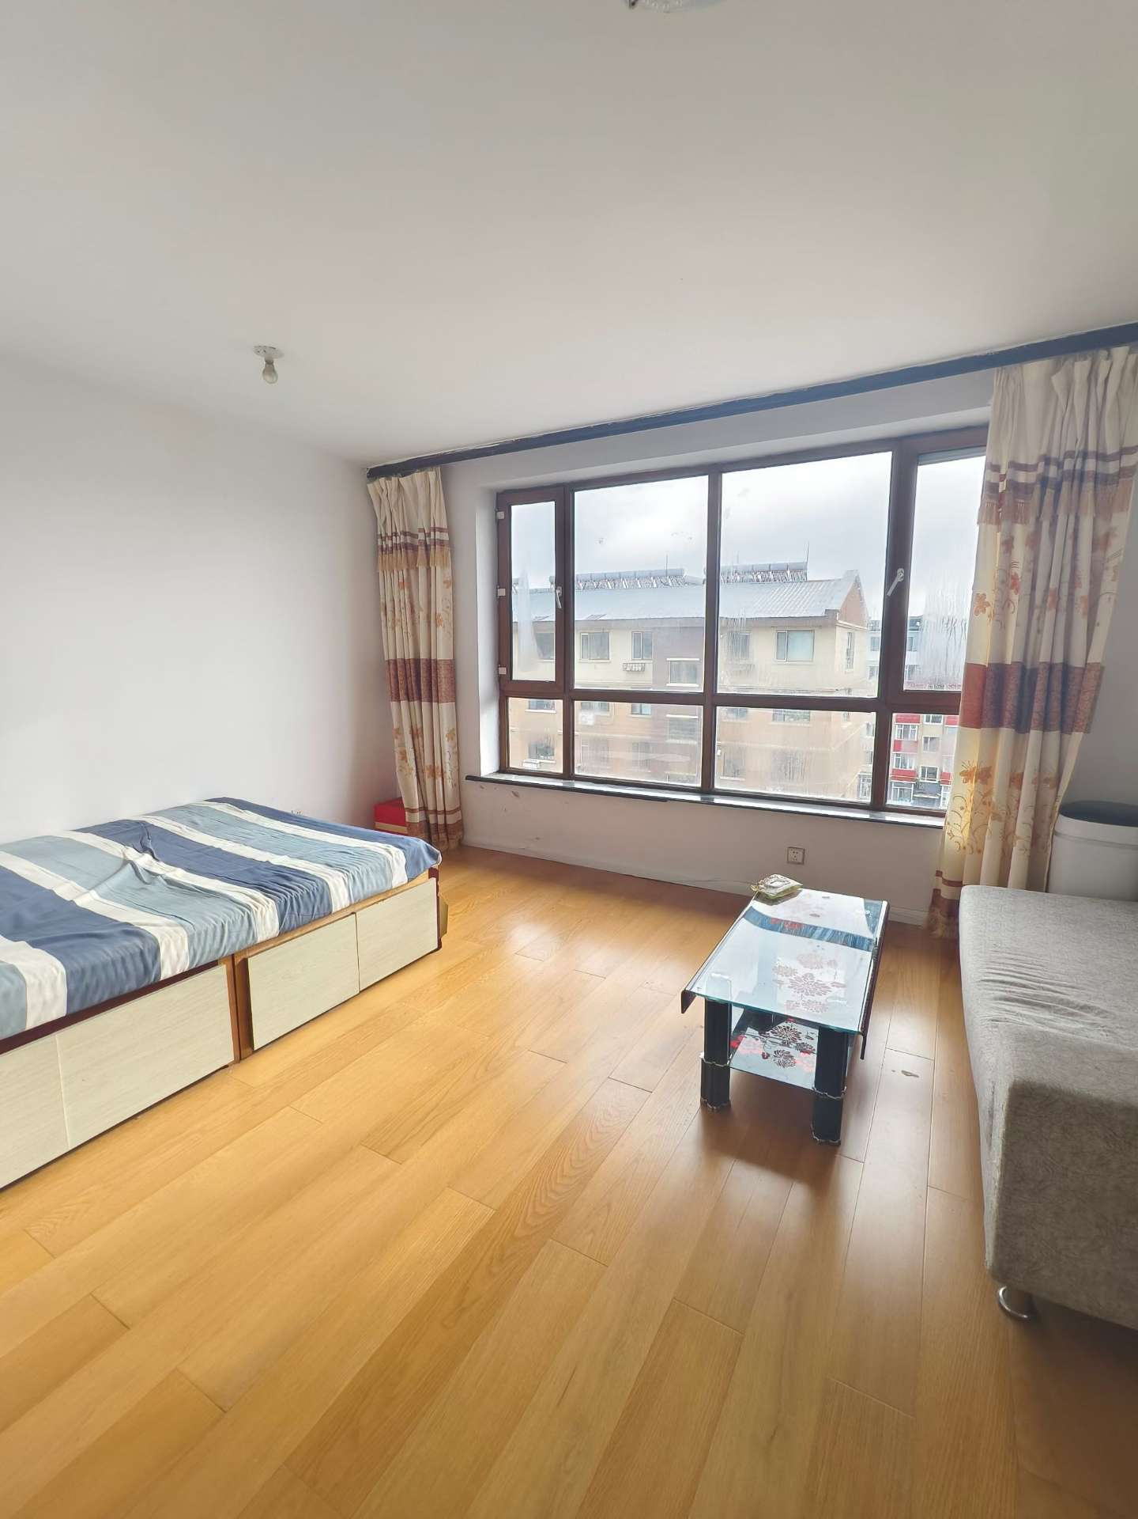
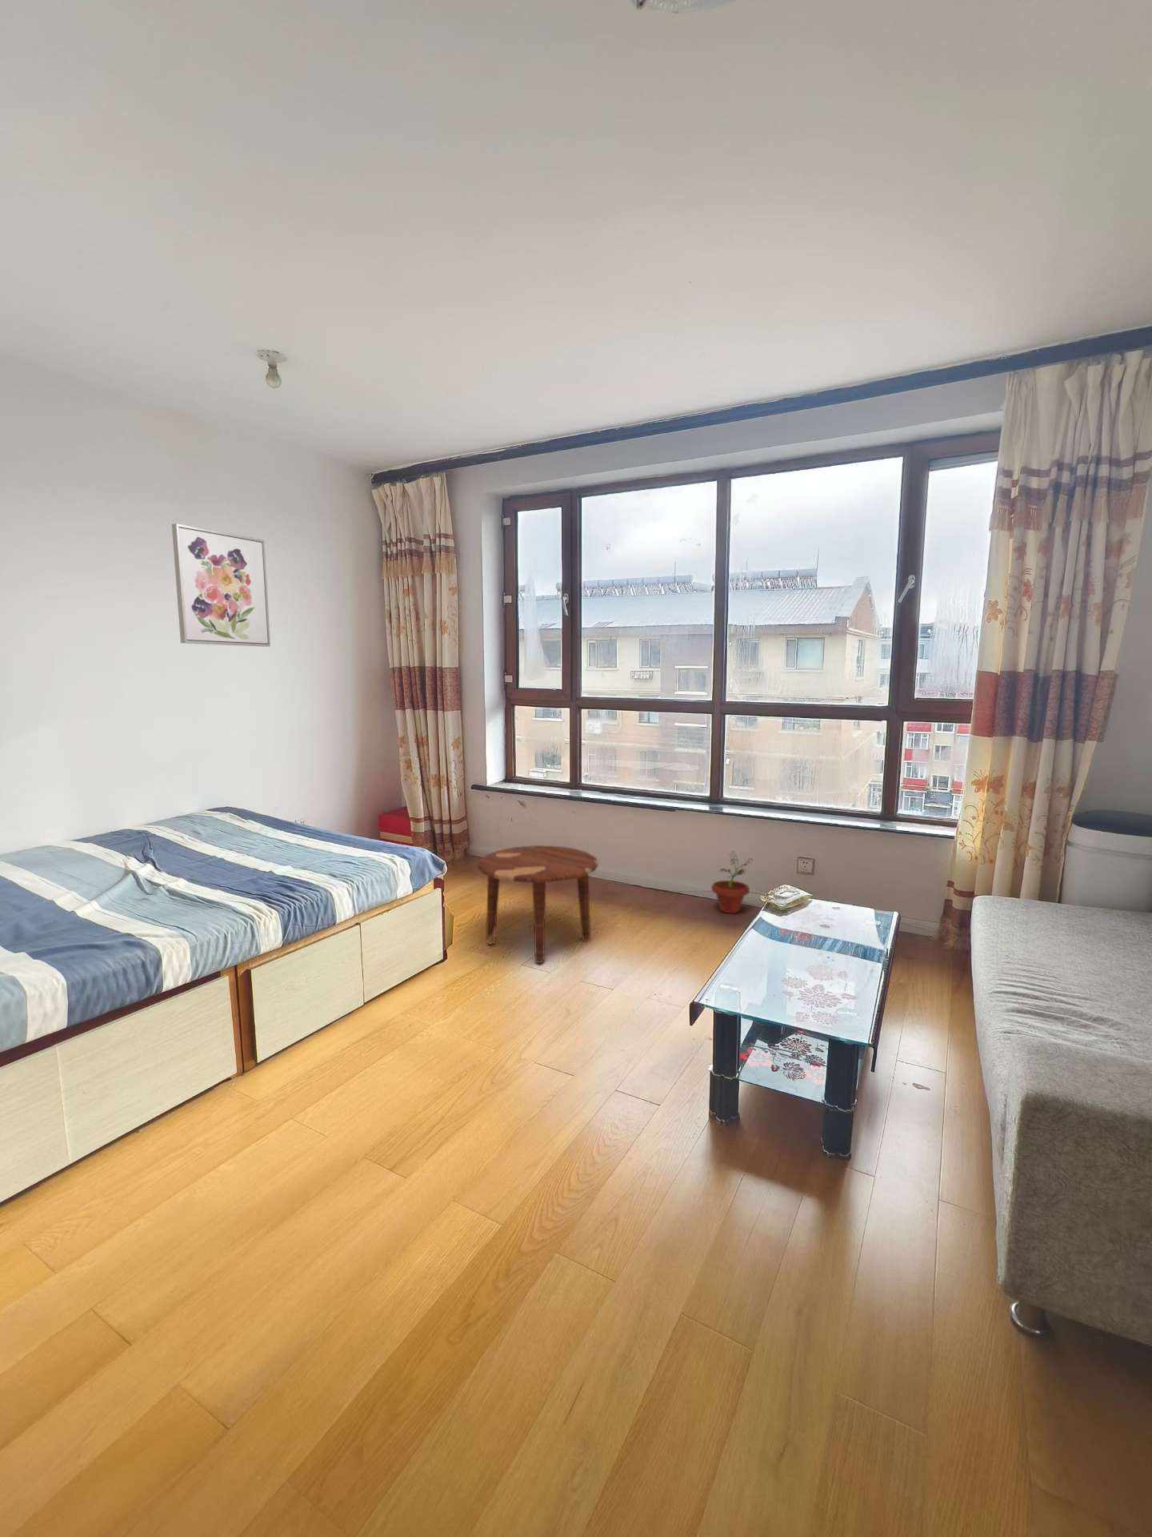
+ potted plant (732, 881)
+ side table (538, 900)
+ wall art (224, 589)
